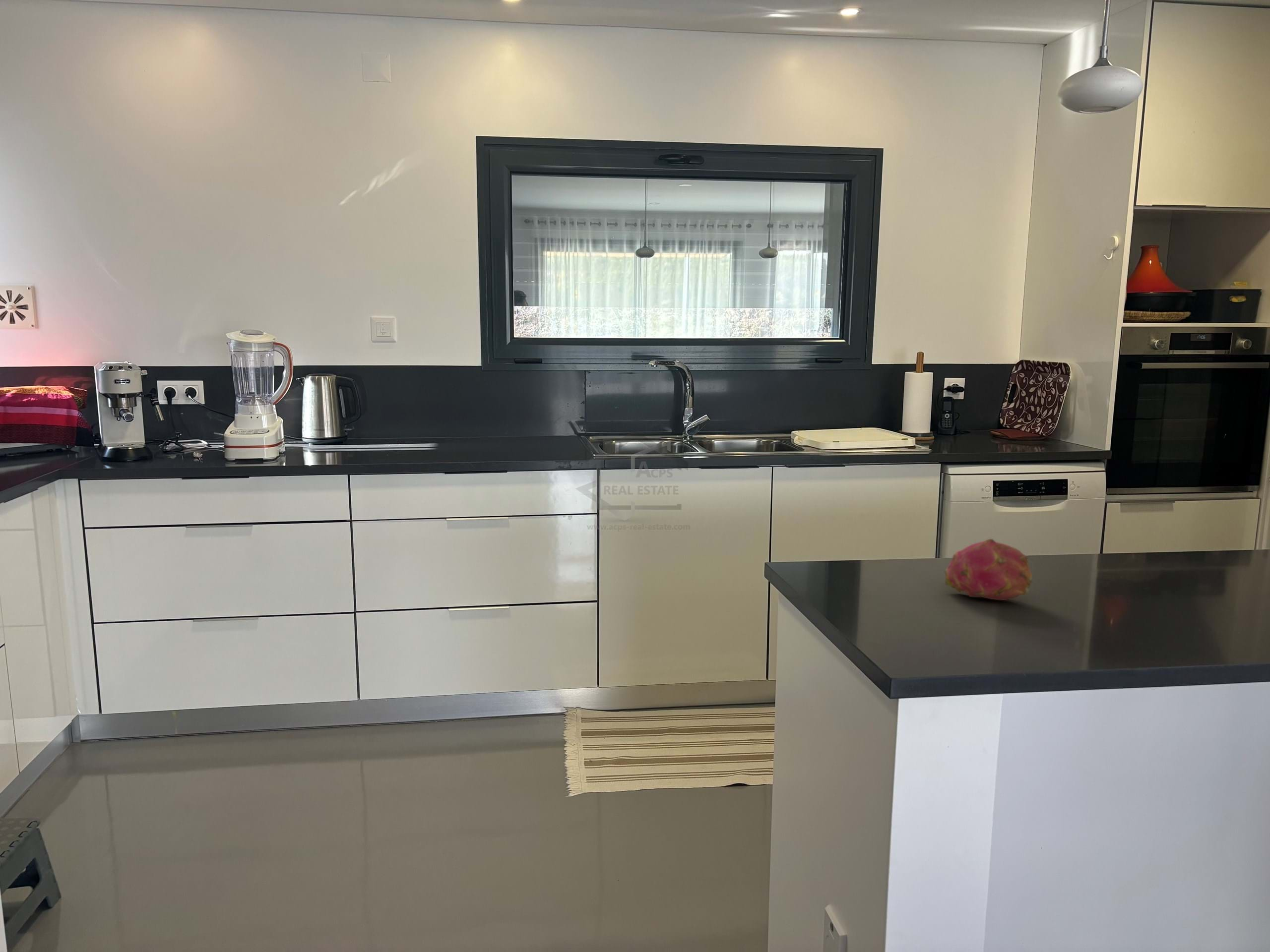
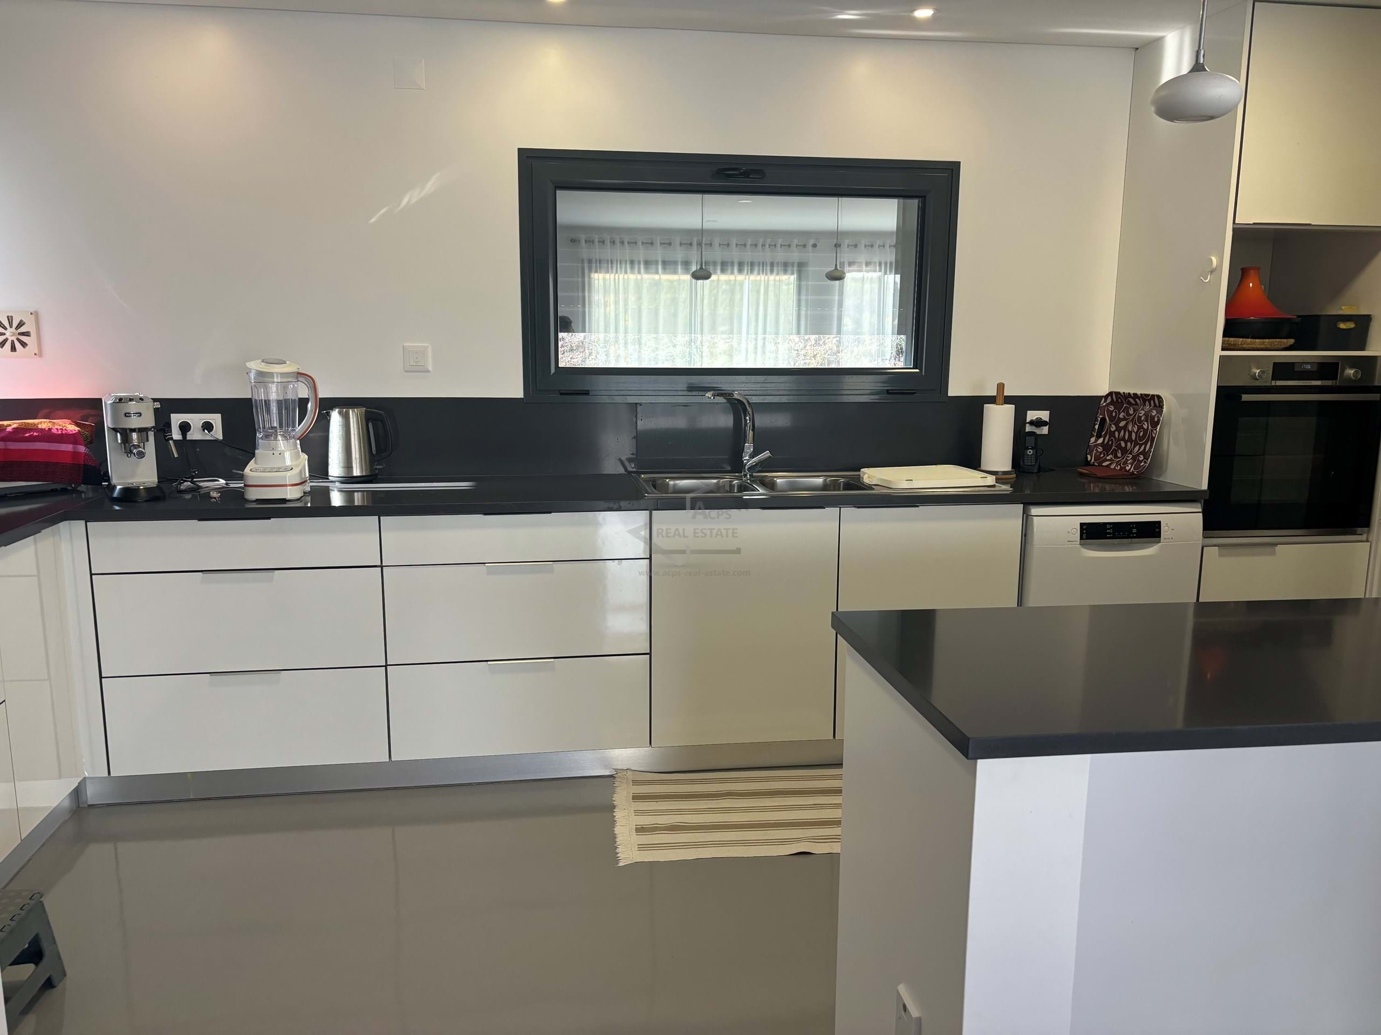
- fruit (988, 568)
